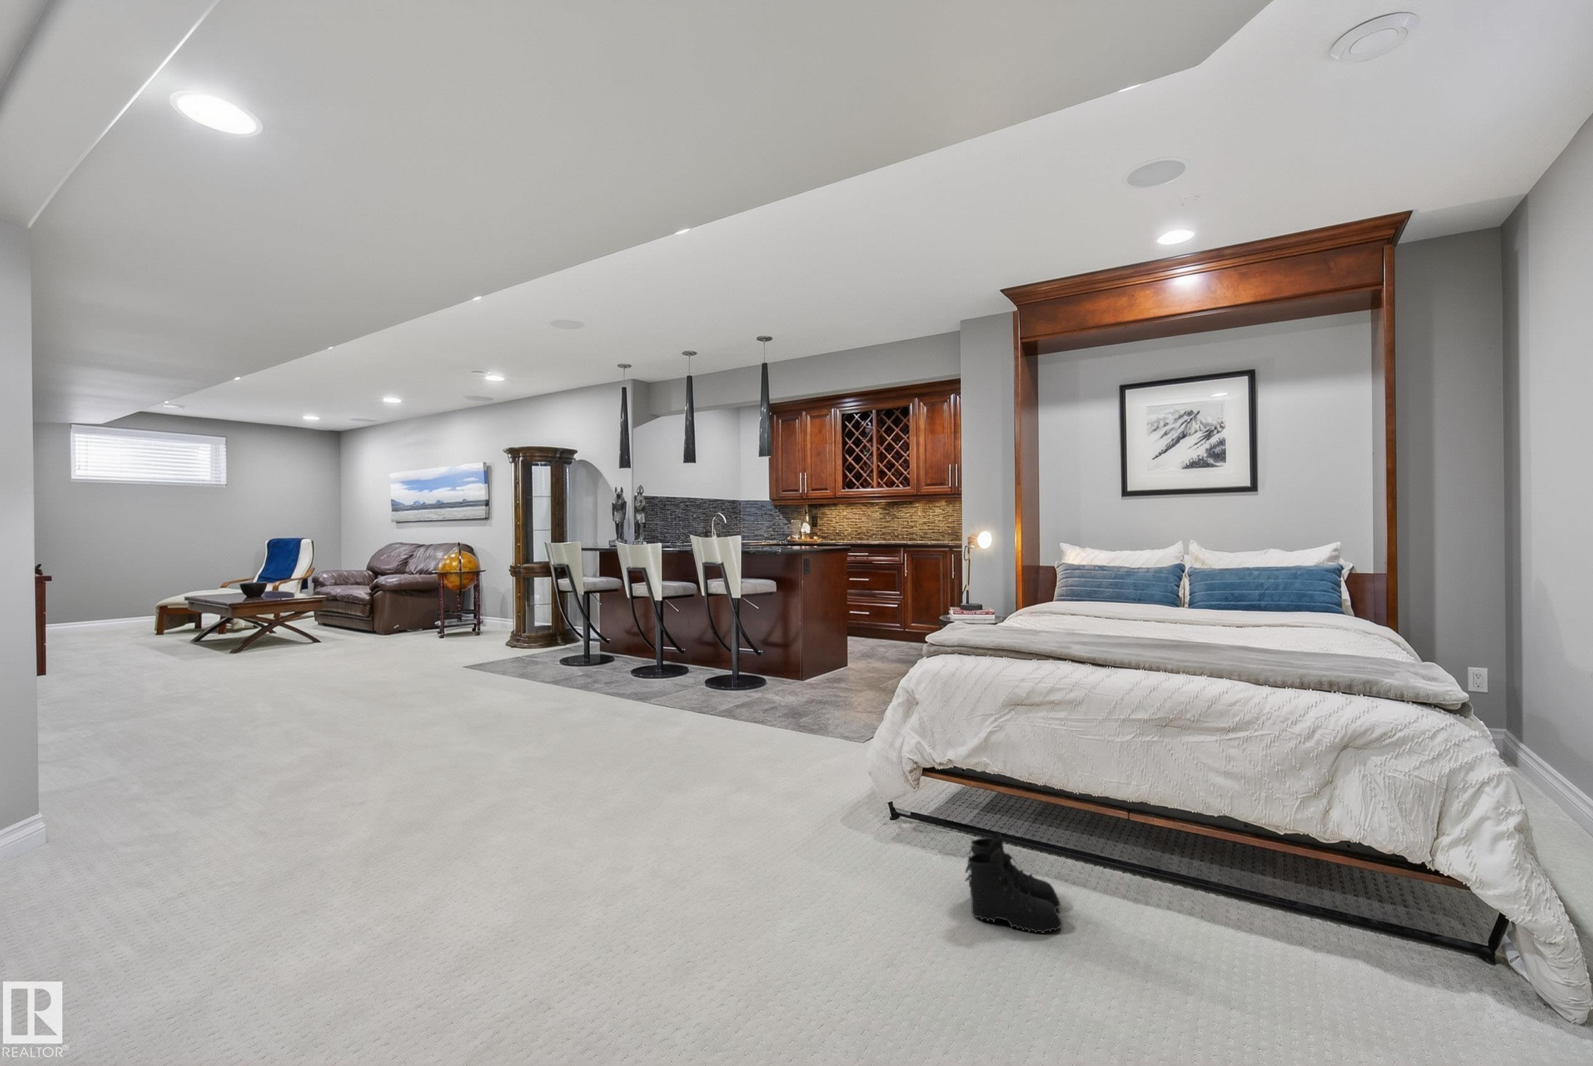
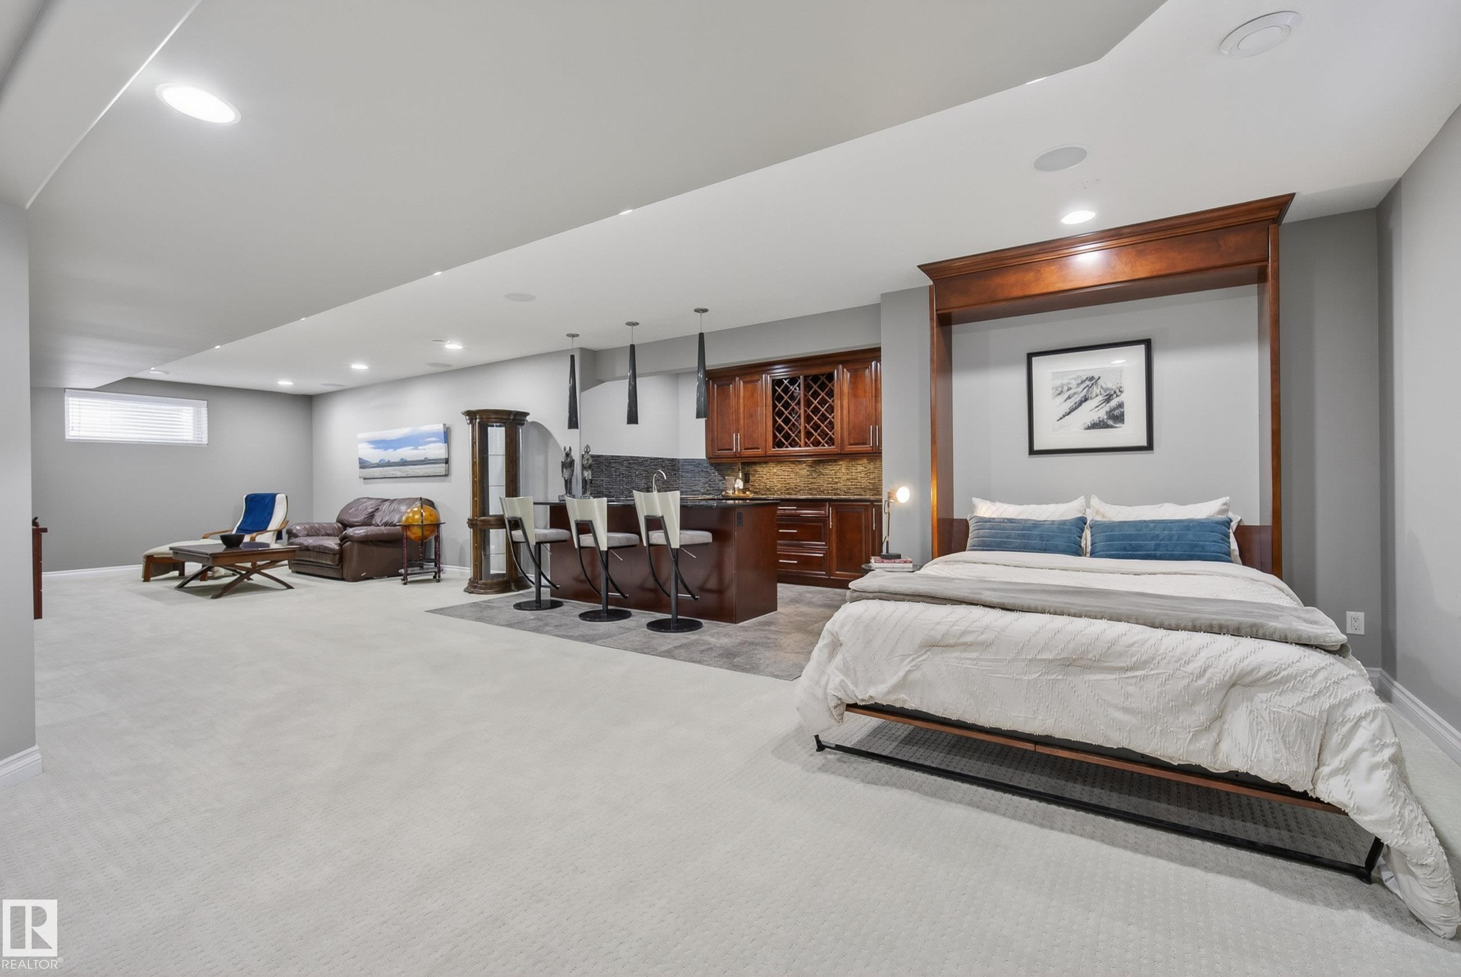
- boots (1012, 877)
